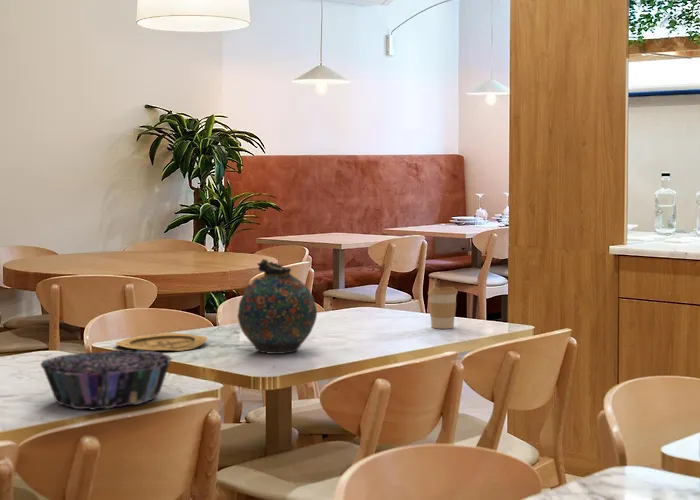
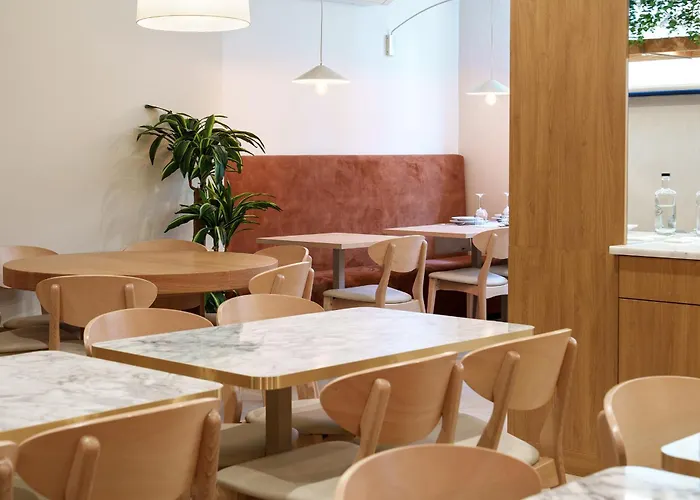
- decorative bowl (107, 379)
- snuff bottle (277, 304)
- coffee cup (442, 306)
- plate (162, 342)
